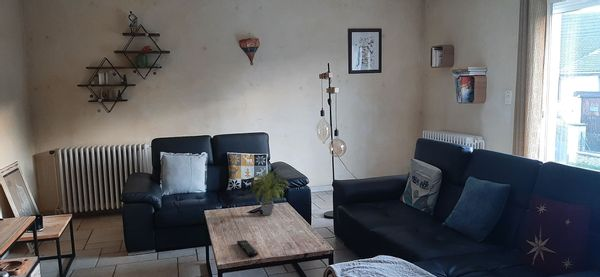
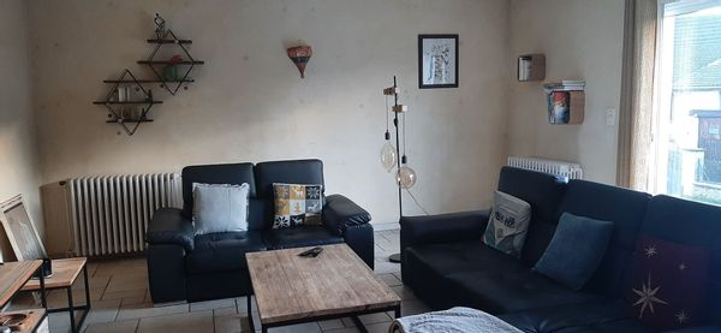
- remote control (247, 247)
- potted plant (269, 189)
